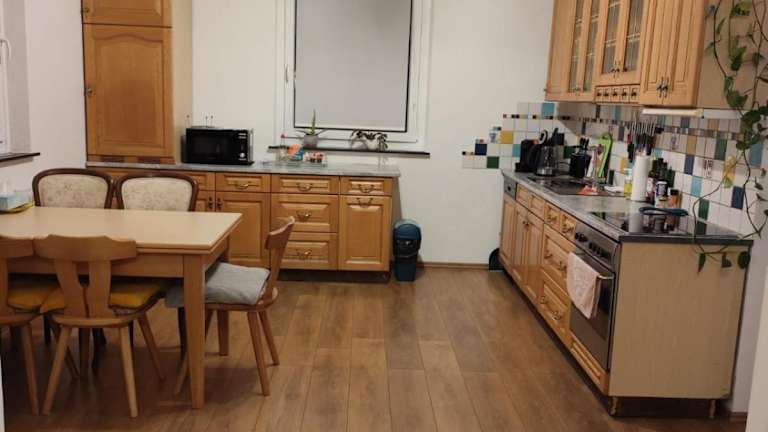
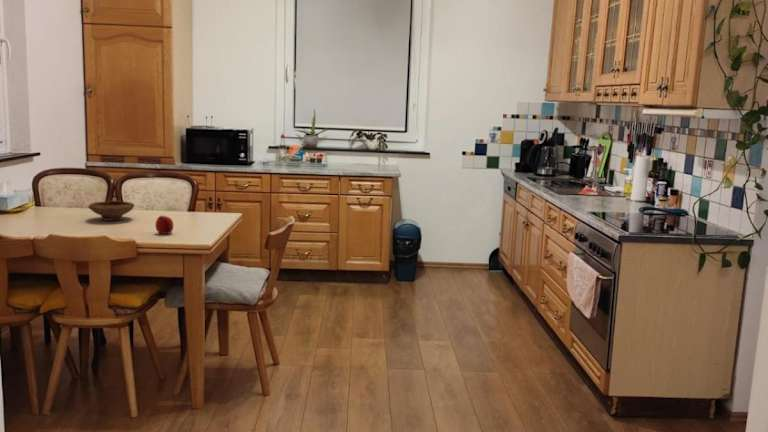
+ fruit (164, 224)
+ bowl (111, 211)
